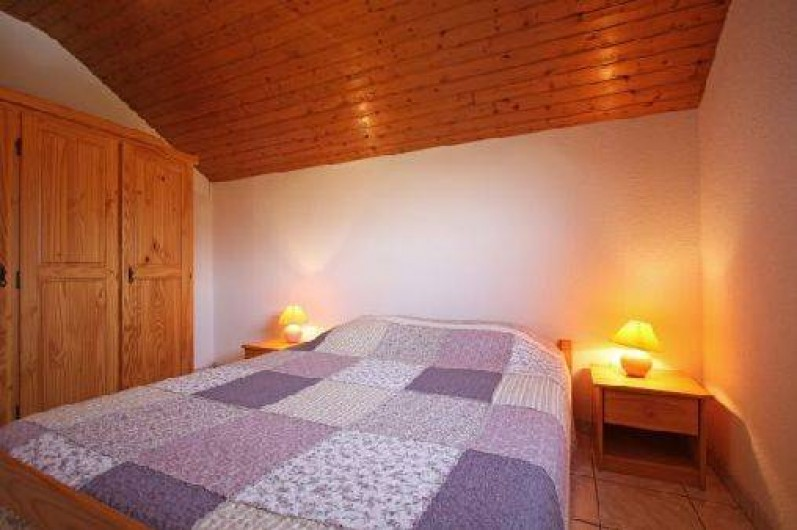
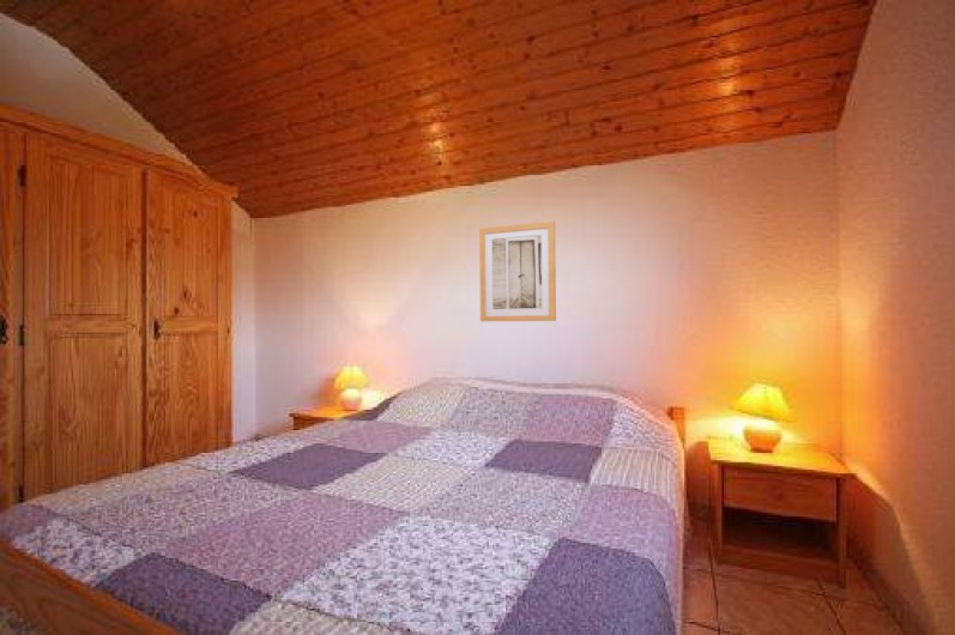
+ wall art (516, 273)
